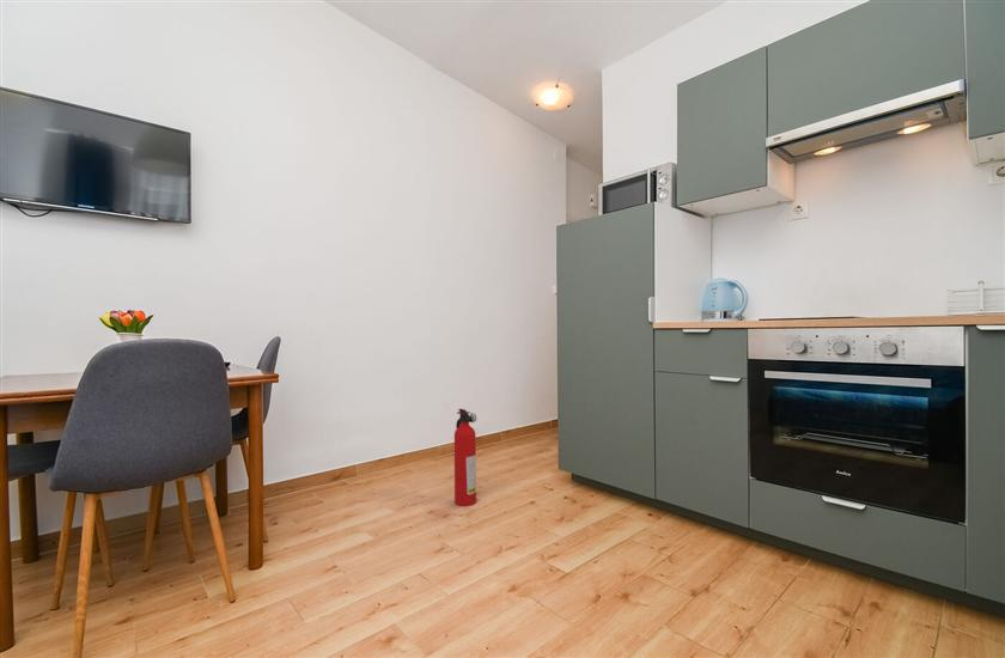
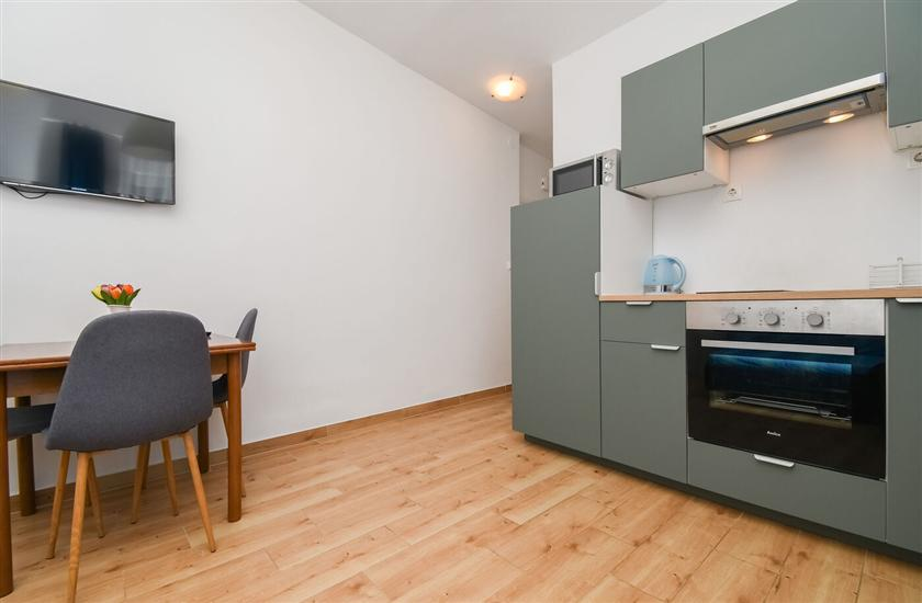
- fire extinguisher (464, 455)
